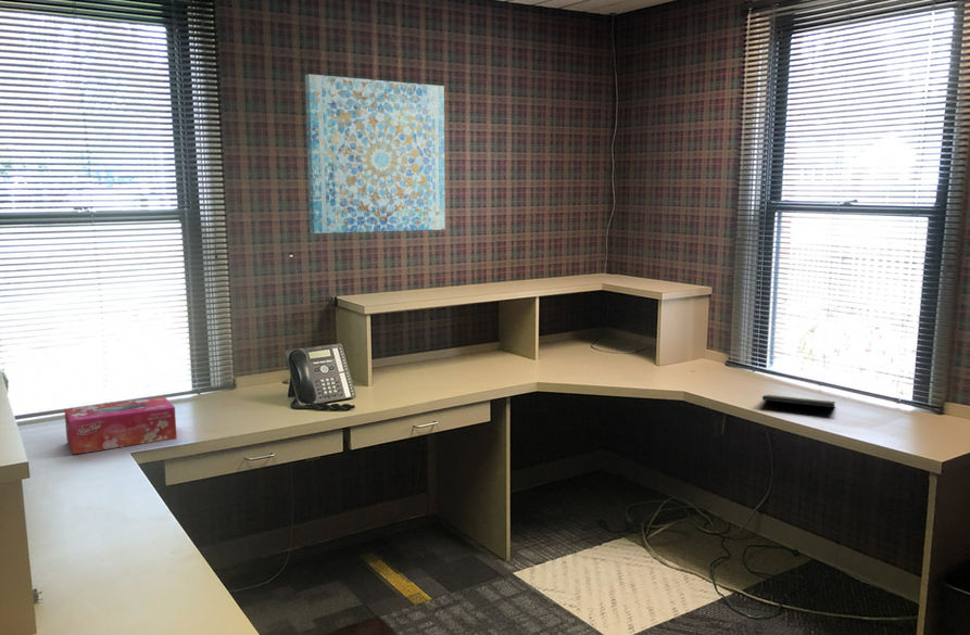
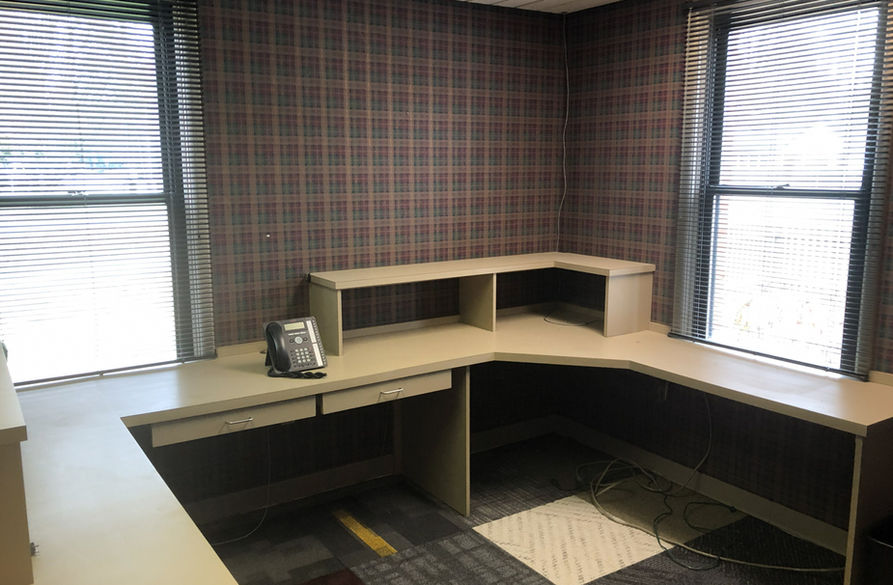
- wall art (379, 156)
- notepad (798, 401)
- tissue box (121, 423)
